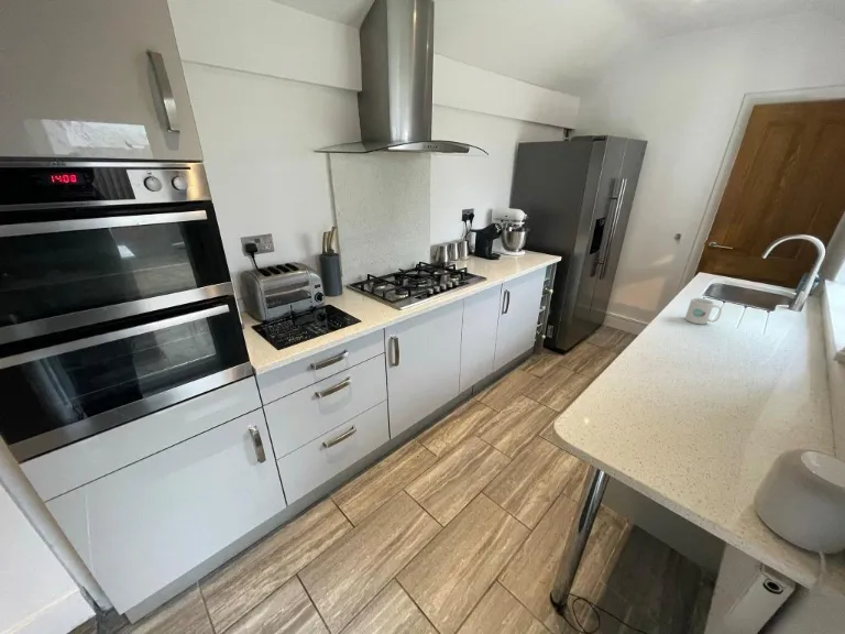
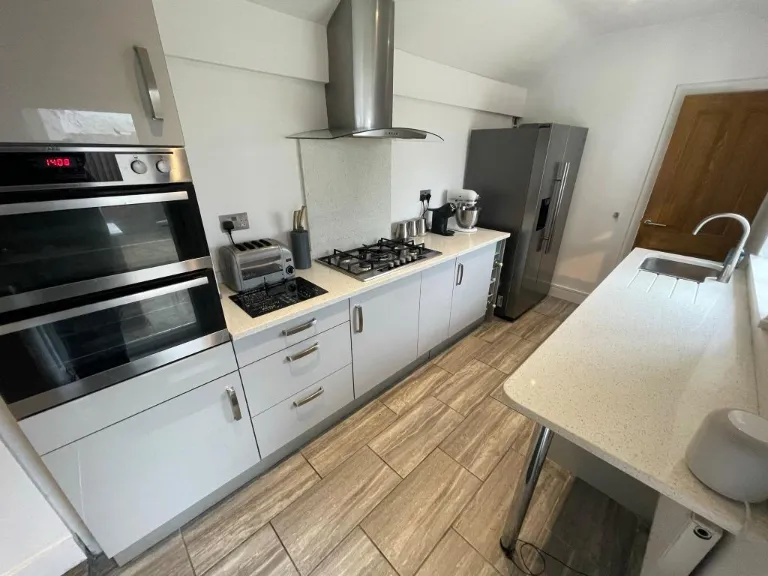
- mug (703, 311)
